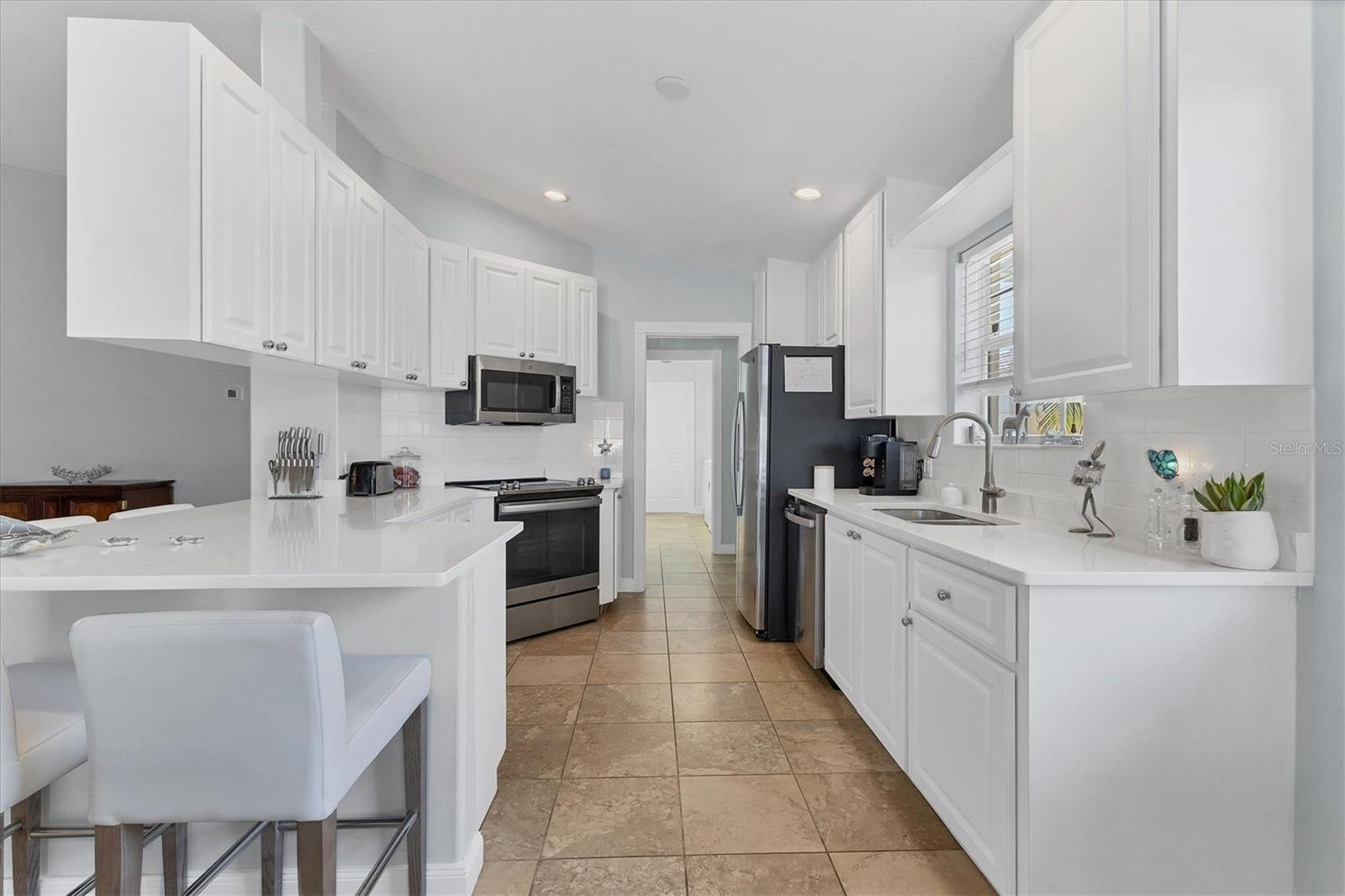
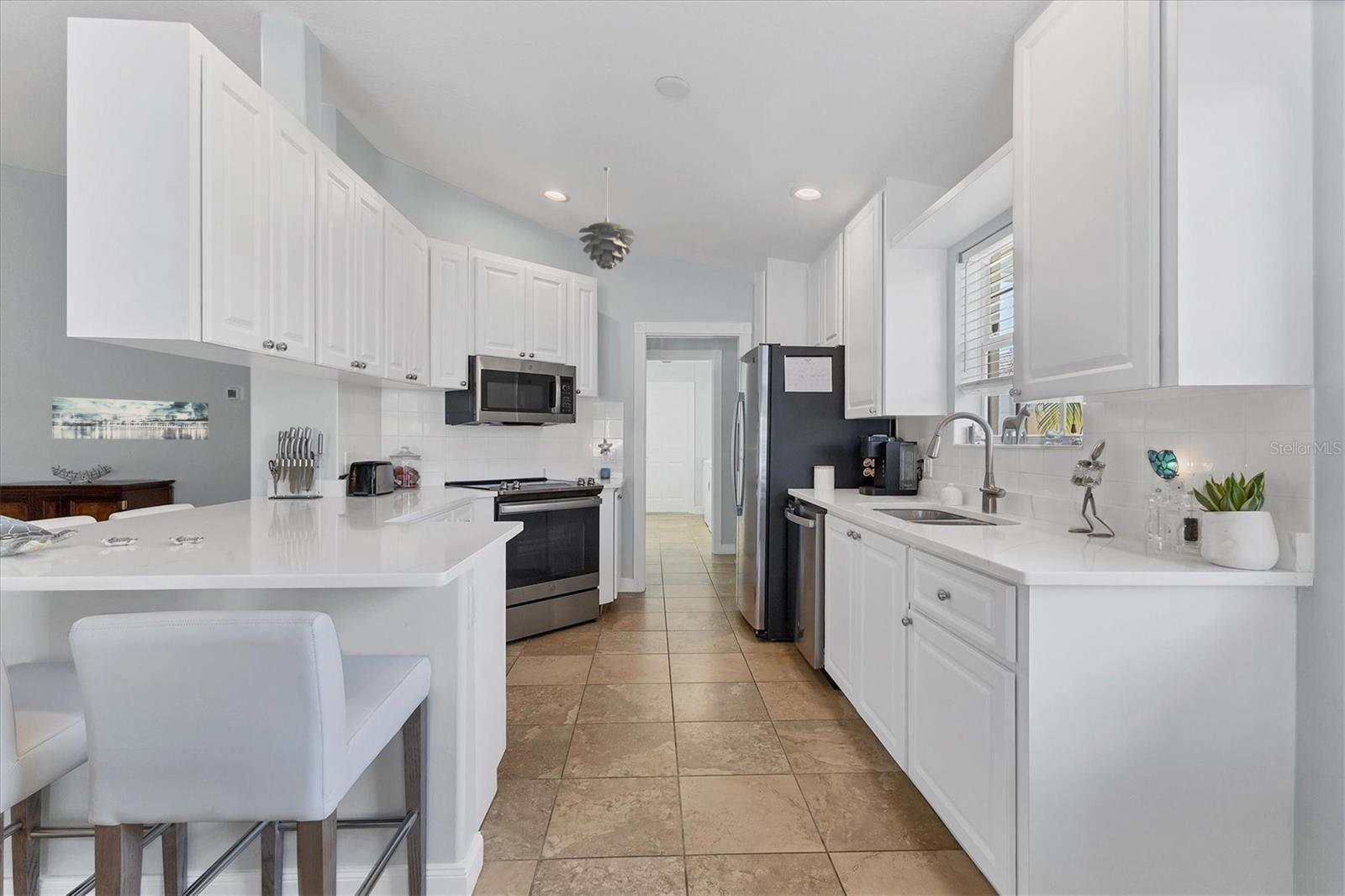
+ wall art (134, 419)
+ pendant light (607, 218)
